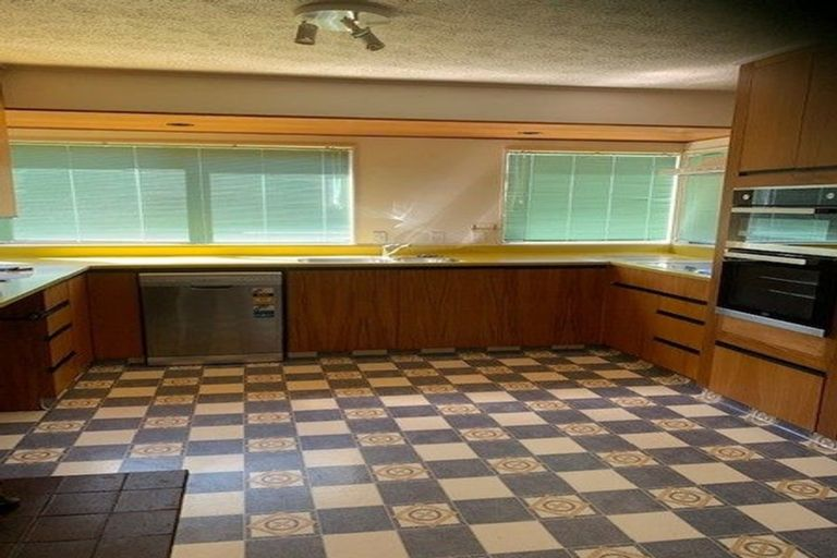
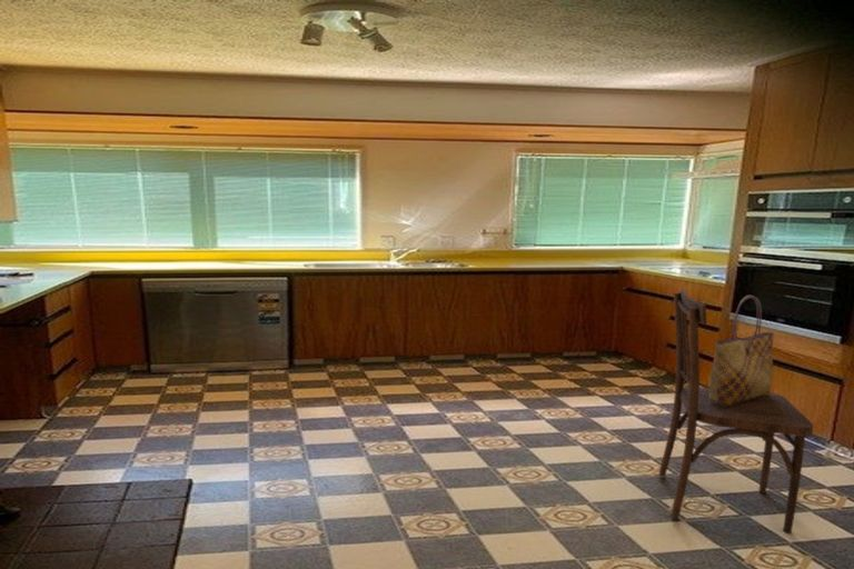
+ dining chair (733, 405)
+ tote bag (745, 347)
